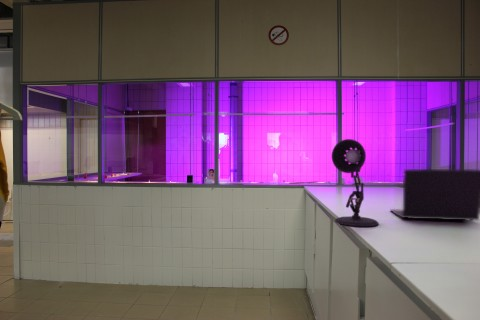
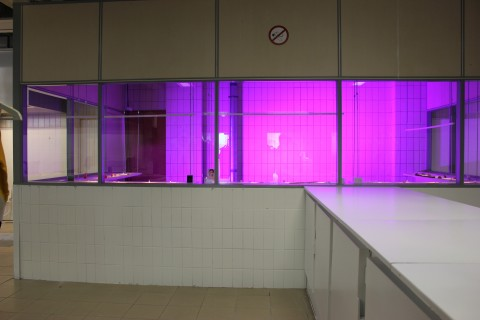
- desk lamp (355, 181)
- laptop (431, 192)
